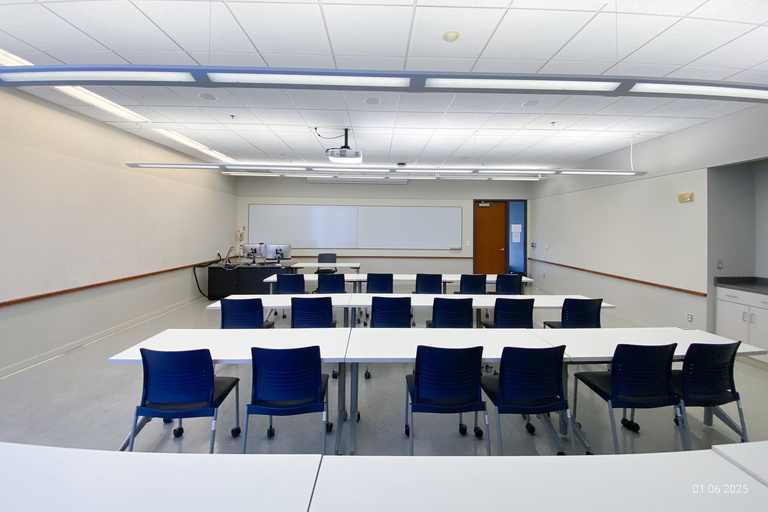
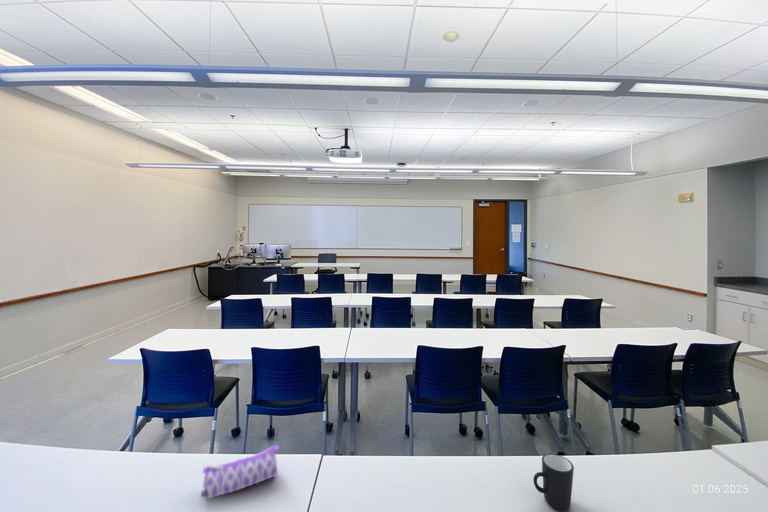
+ pencil case (241, 470)
+ mug (552, 482)
